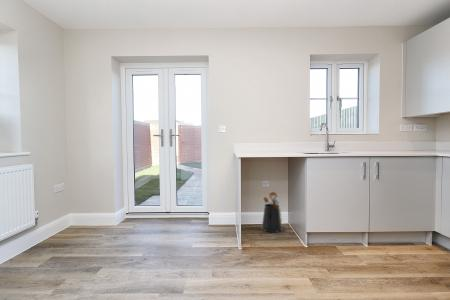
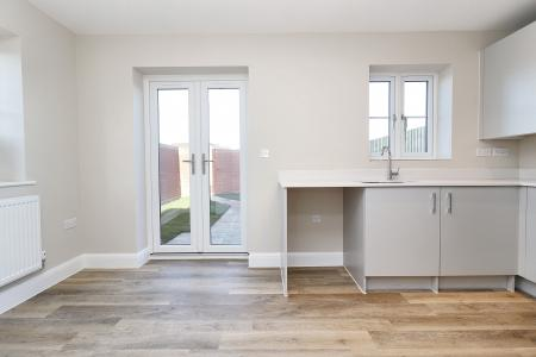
- watering can (272, 211)
